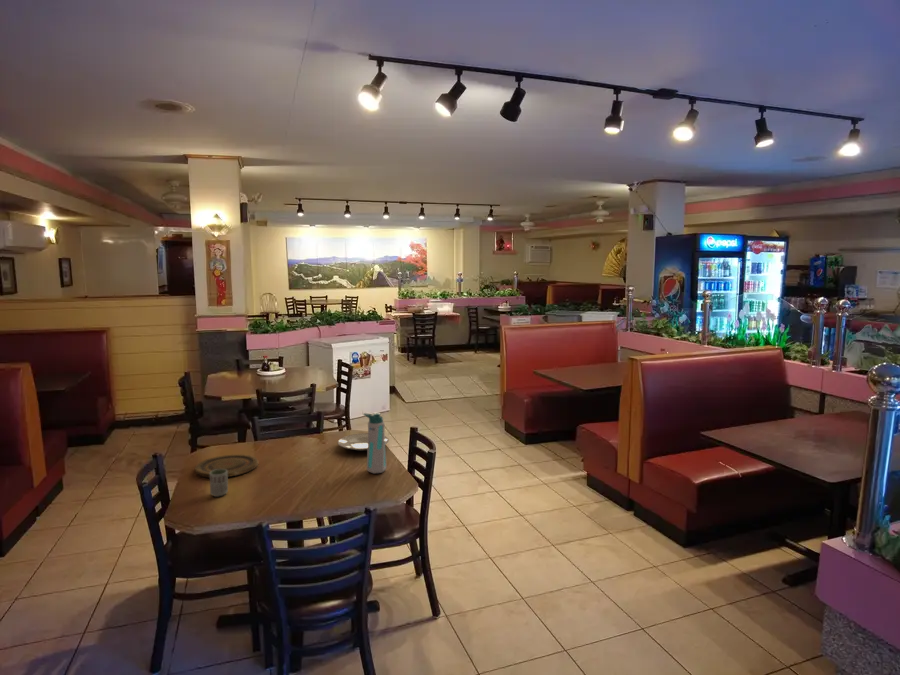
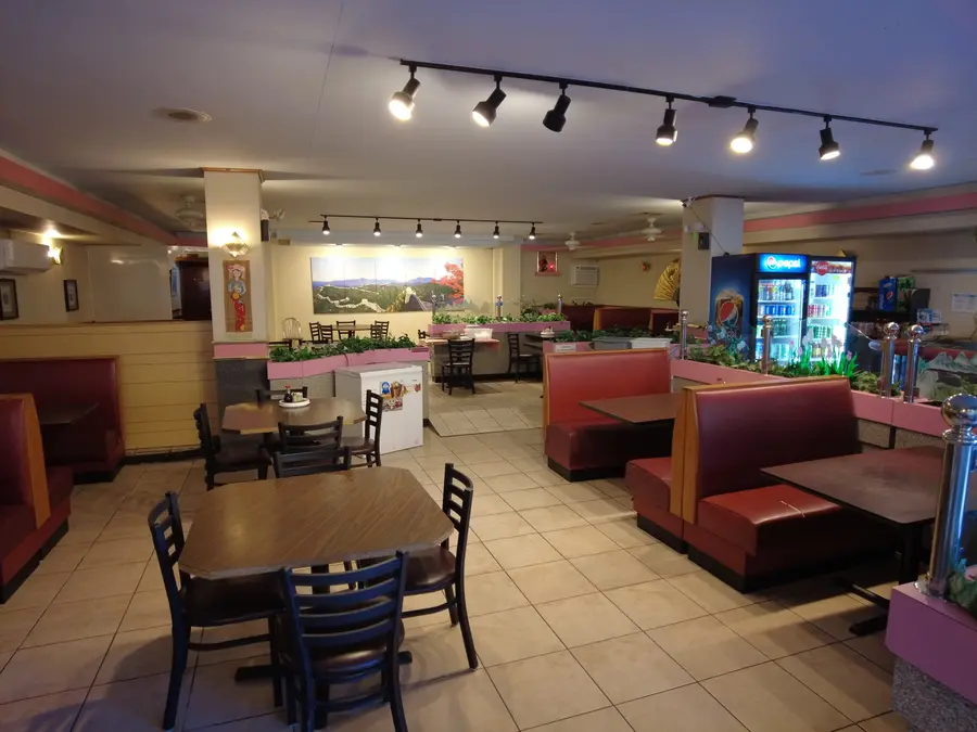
- plate (227, 465)
- plate (363, 443)
- cup (218, 482)
- water bottle (375, 442)
